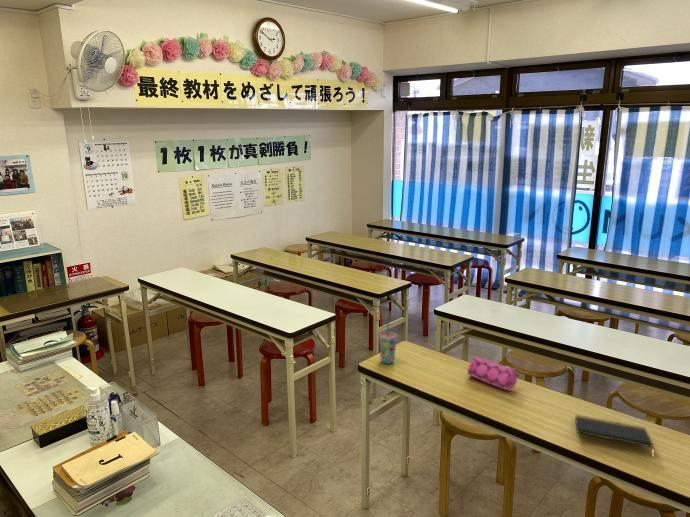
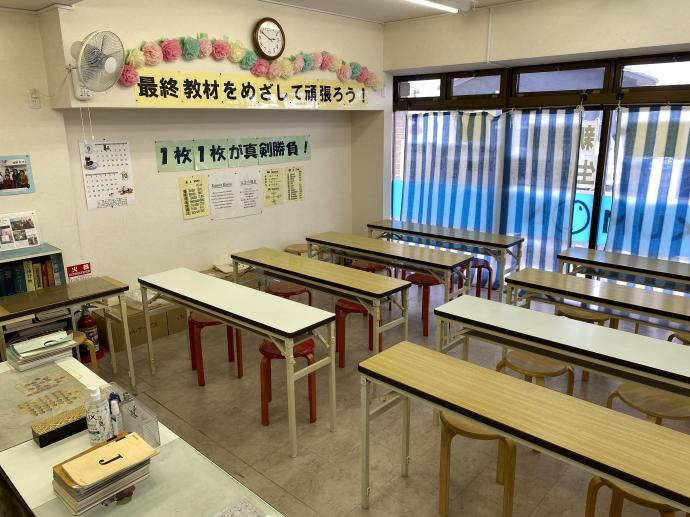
- notepad (611, 430)
- pencil case (492, 372)
- cup (387, 341)
